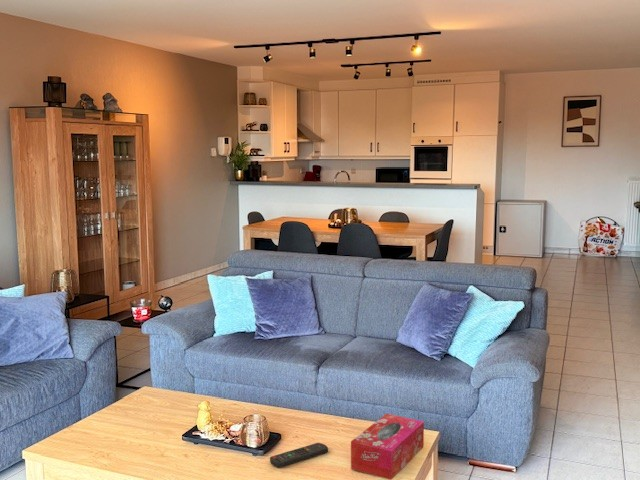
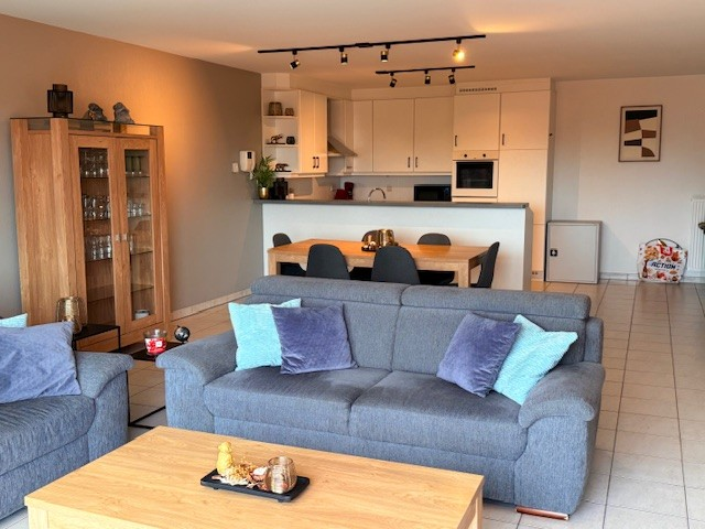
- tissue box (388, 444)
- remote control (299, 454)
